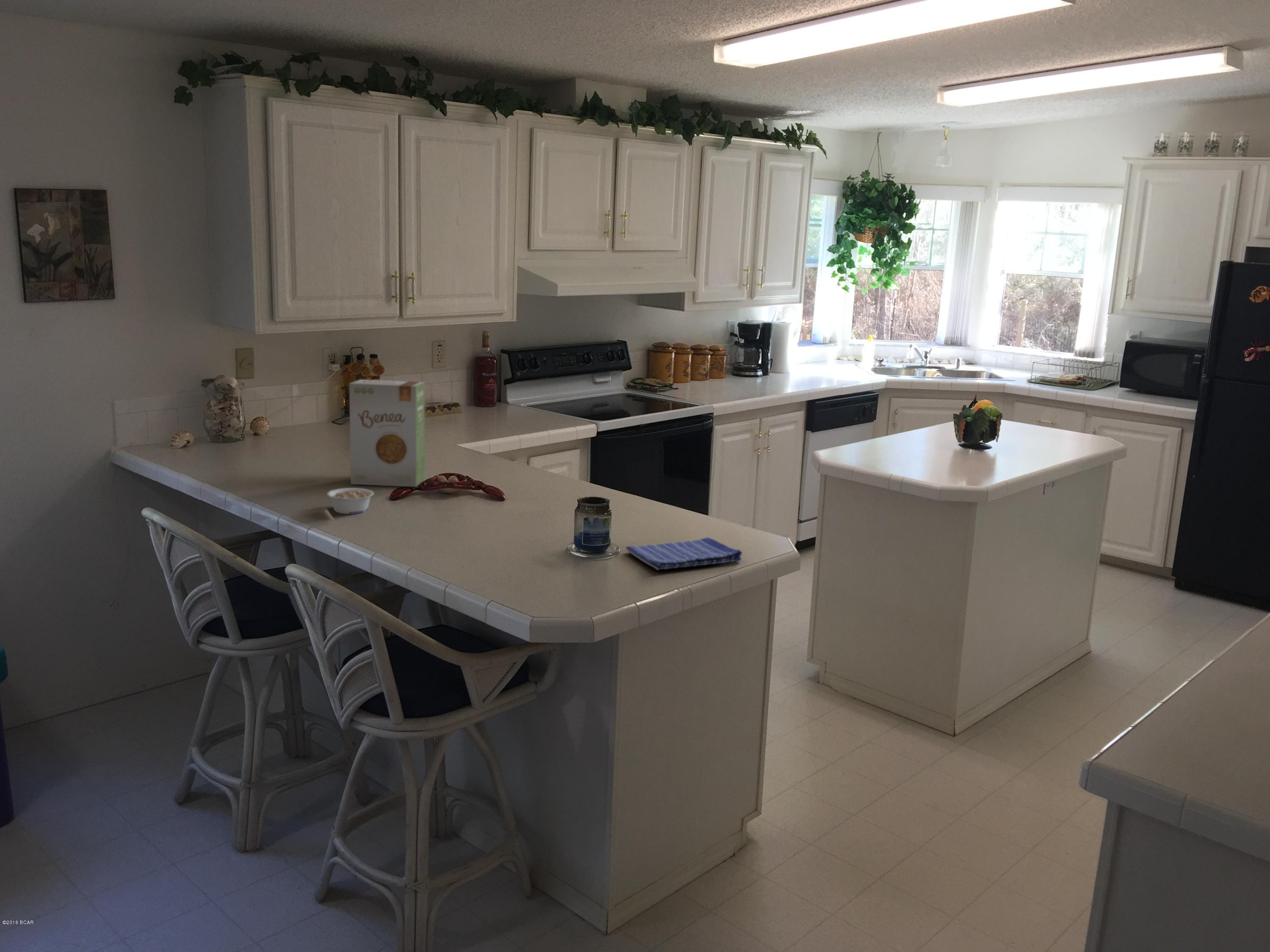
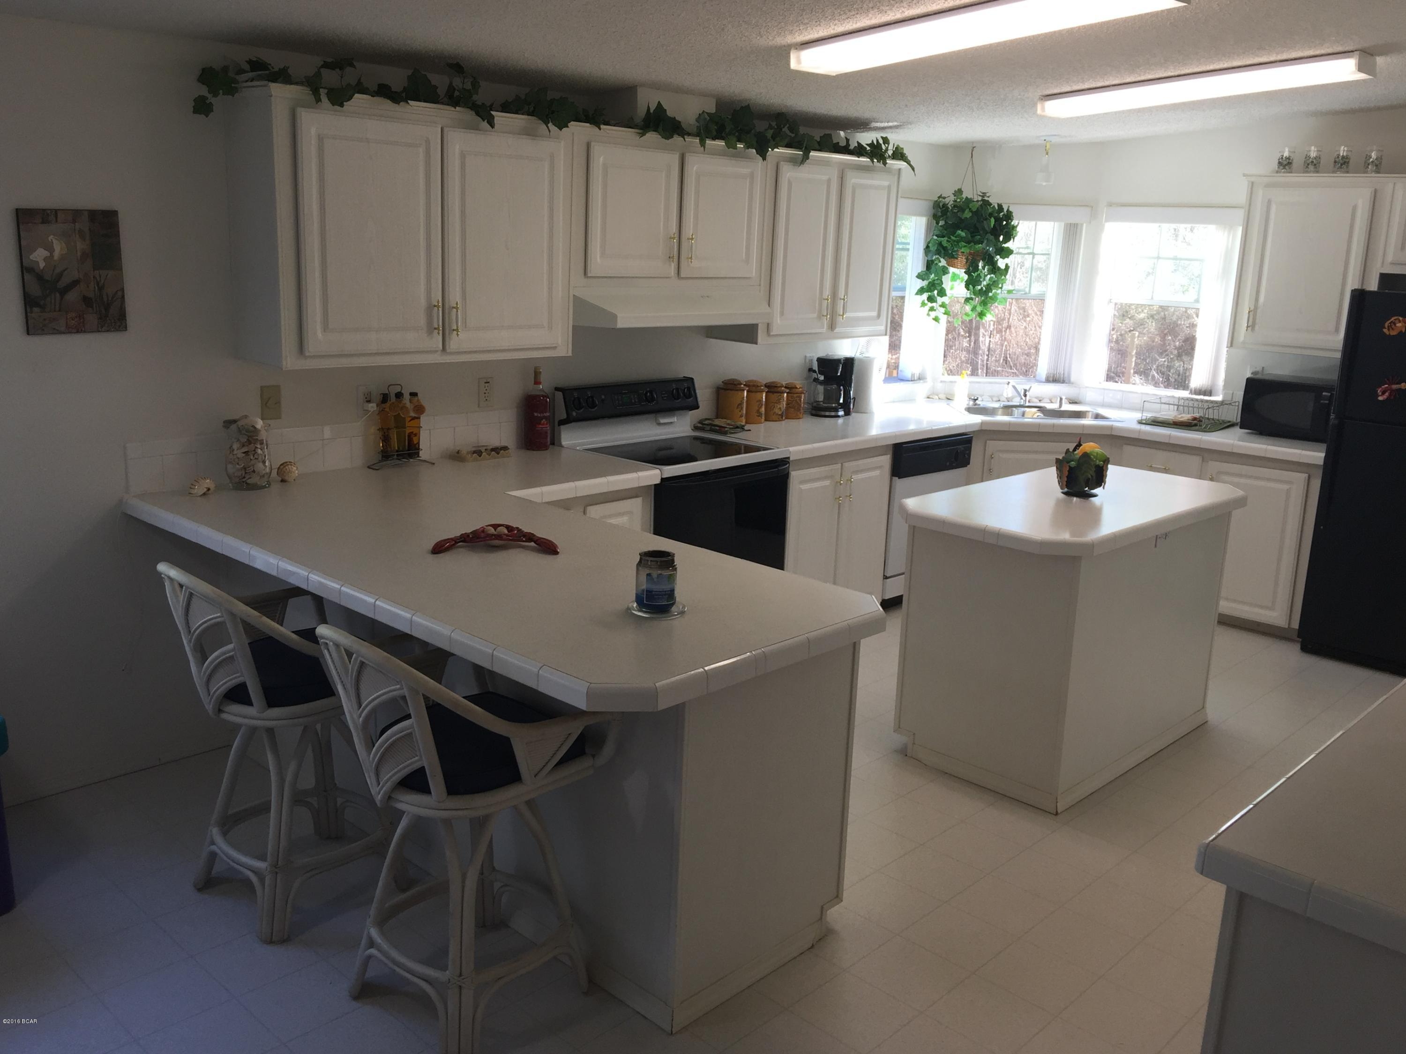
- legume (351, 500)
- dish towel (685, 551)
- food box (388, 432)
